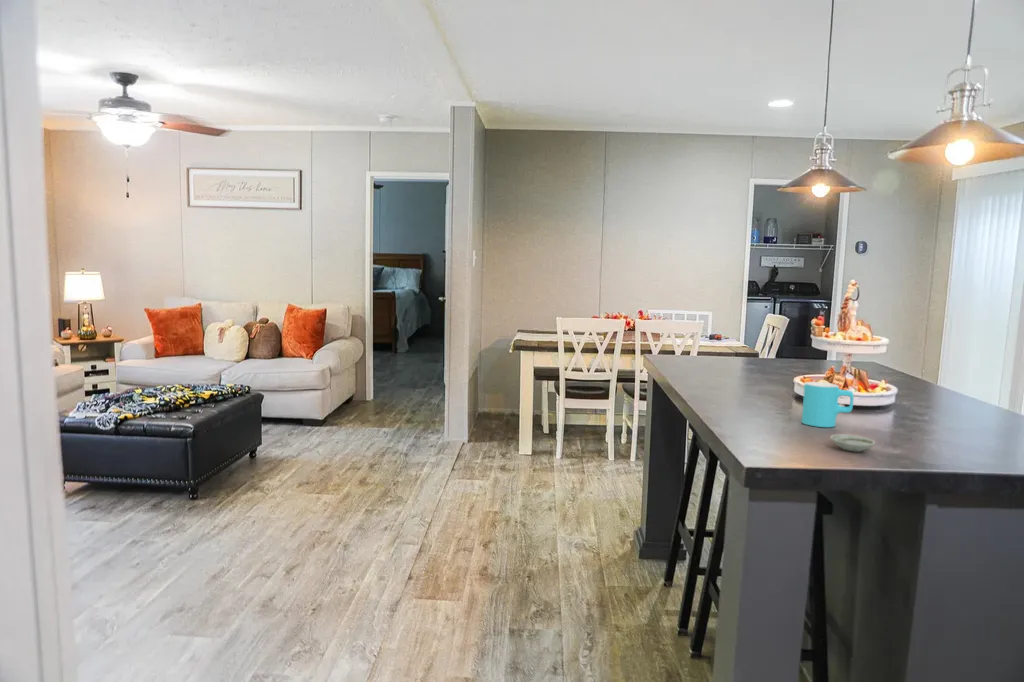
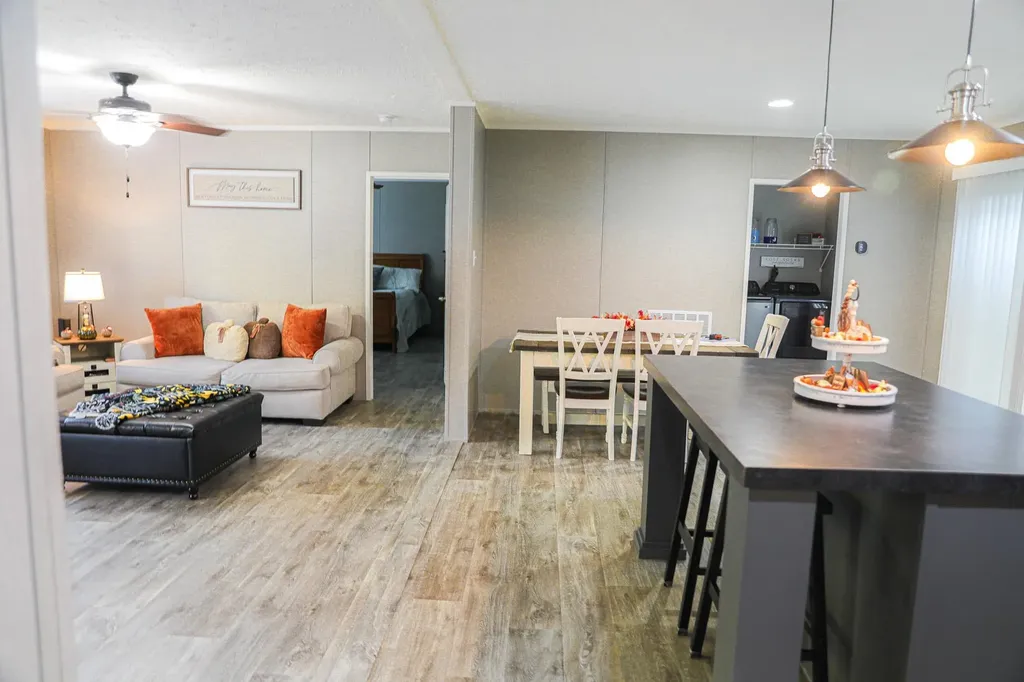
- cup (826, 405)
- saucer (852, 443)
